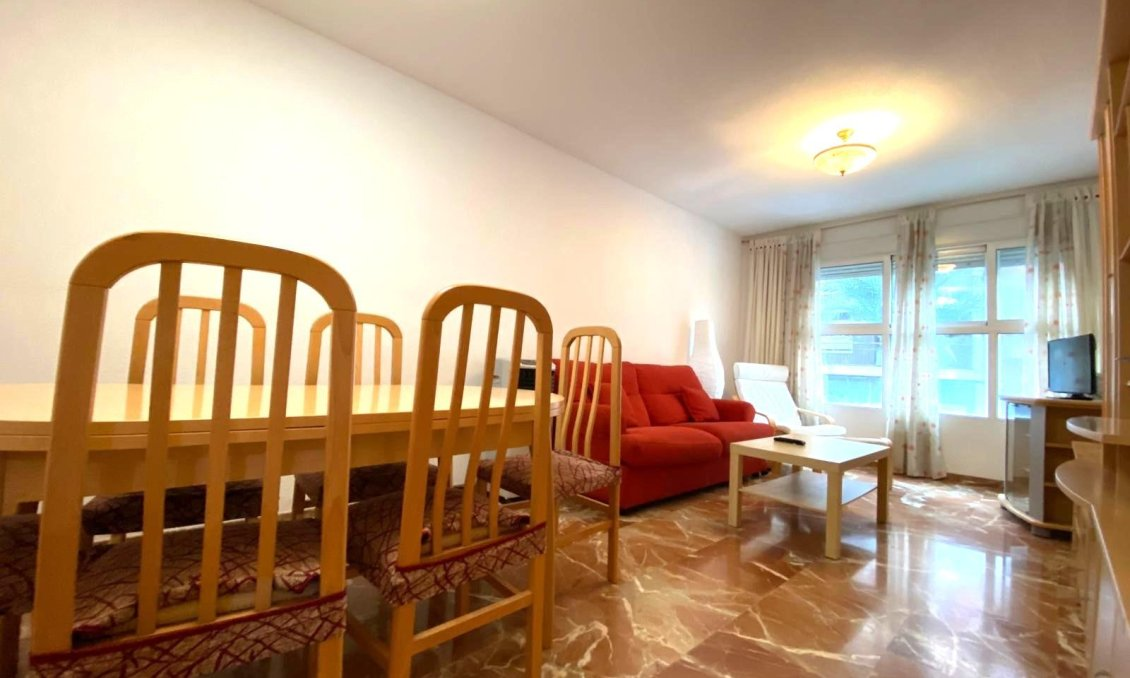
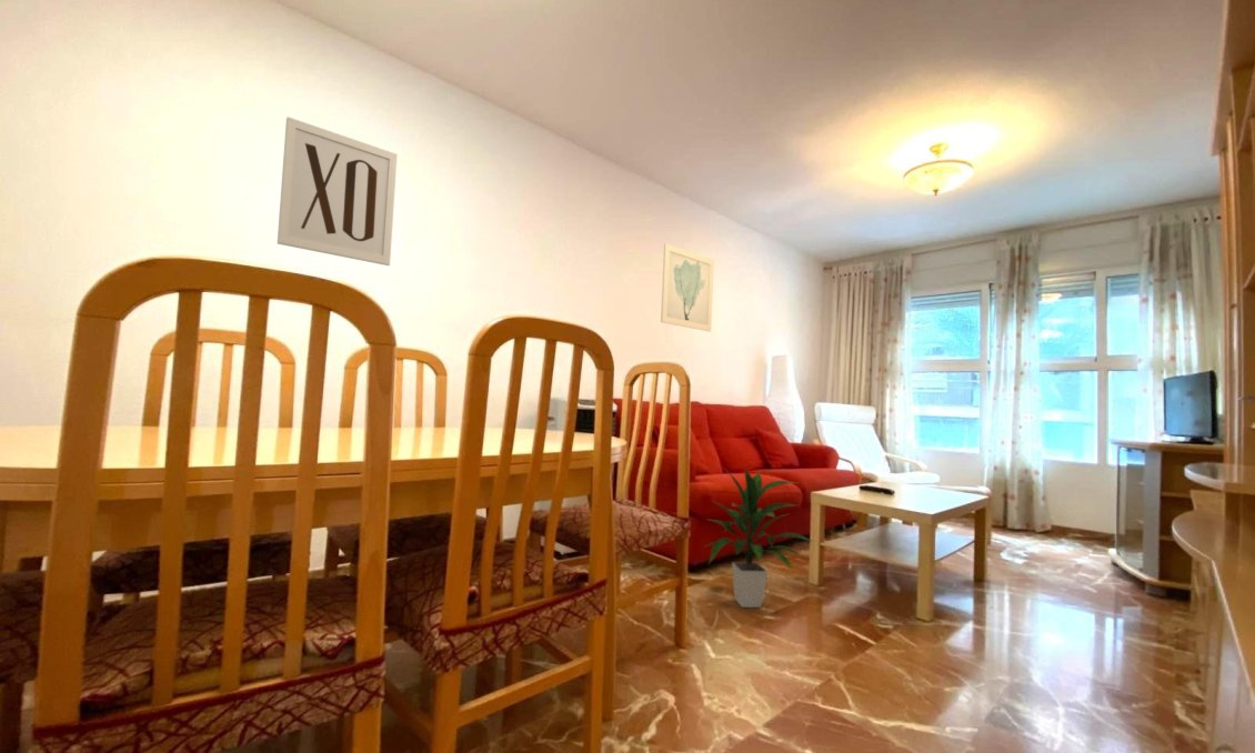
+ wall art (689, 289)
+ wall art (341, 195)
+ indoor plant (751, 533)
